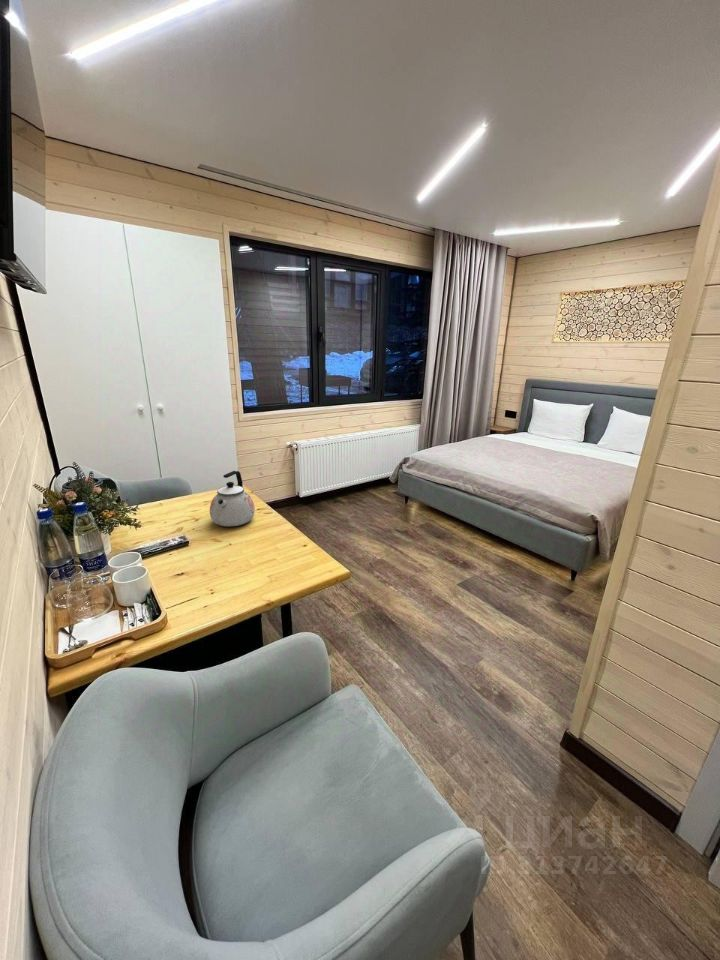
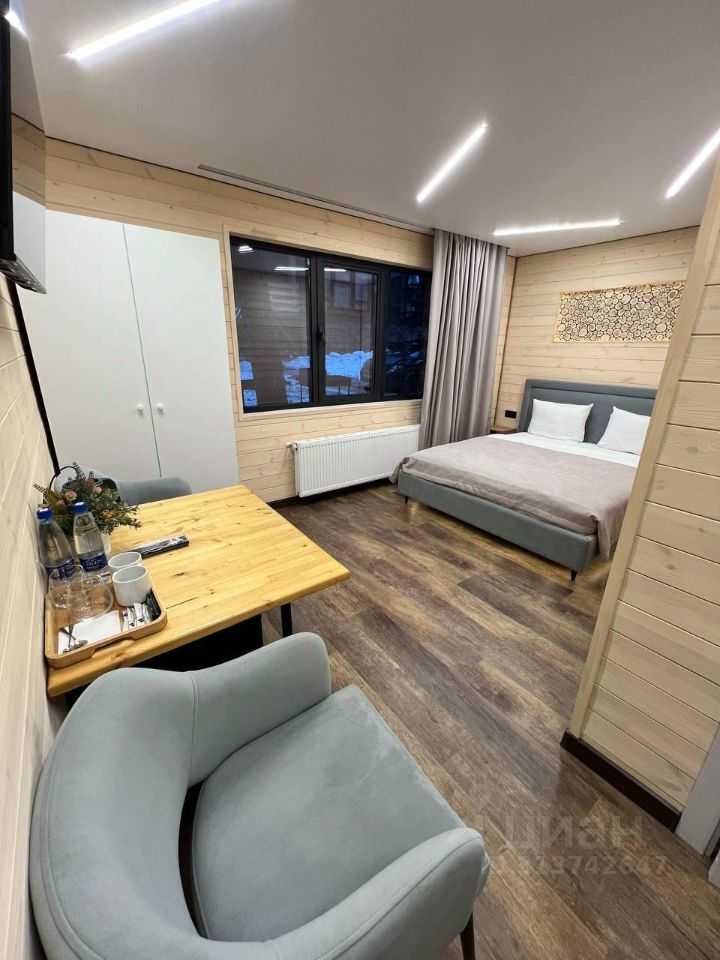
- kettle (231, 497)
